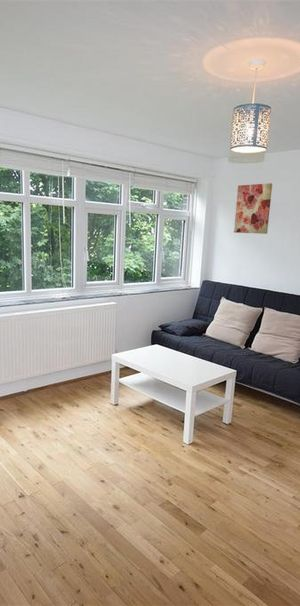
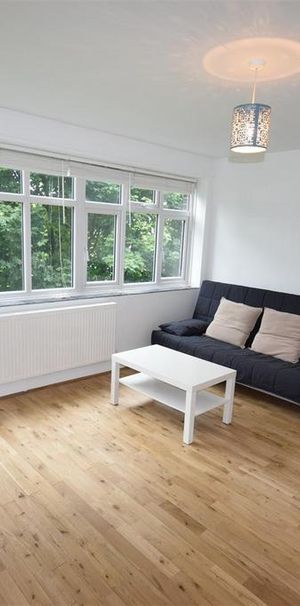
- wall art (252, 209)
